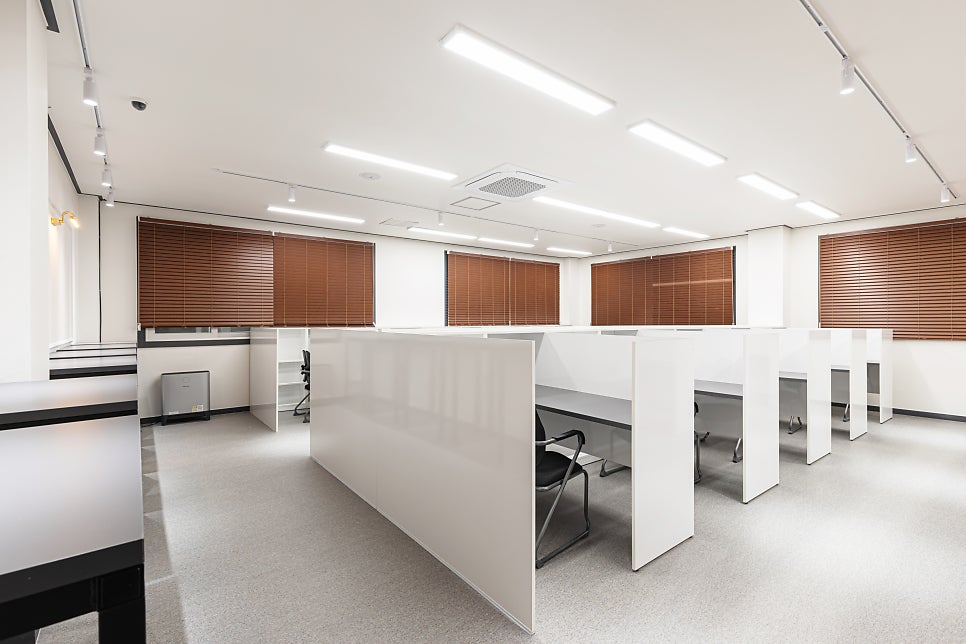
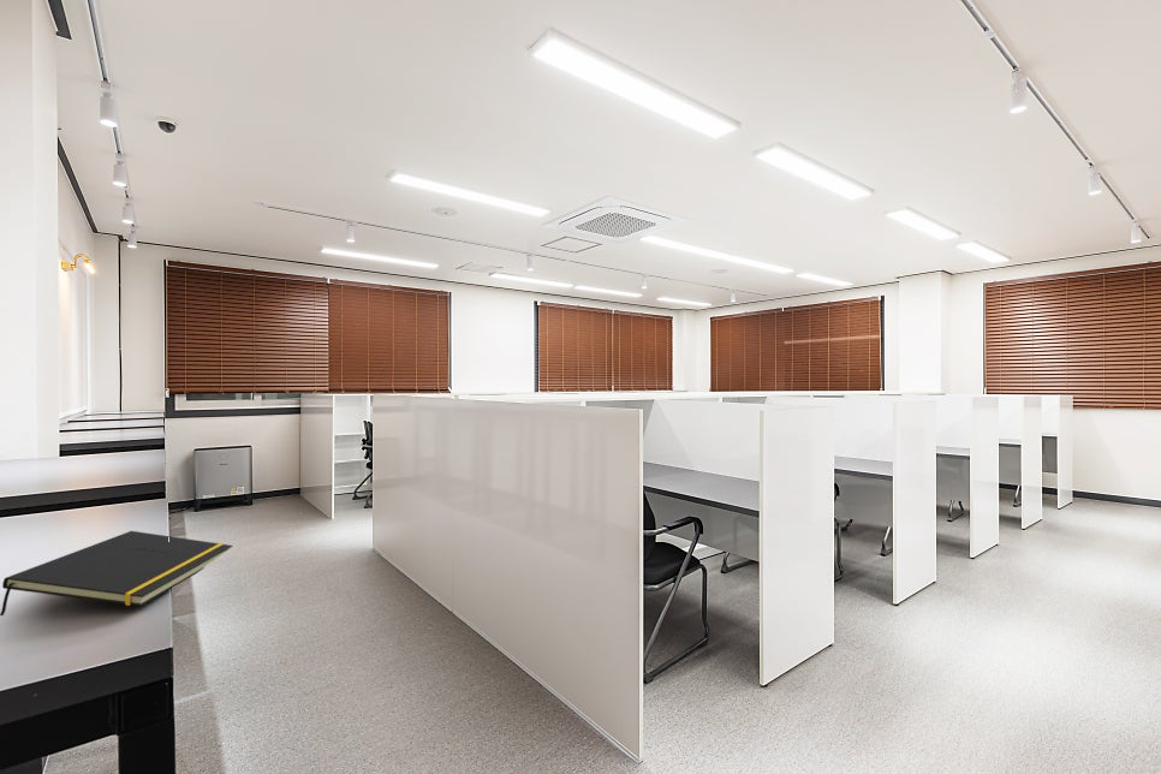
+ notepad (135, 564)
